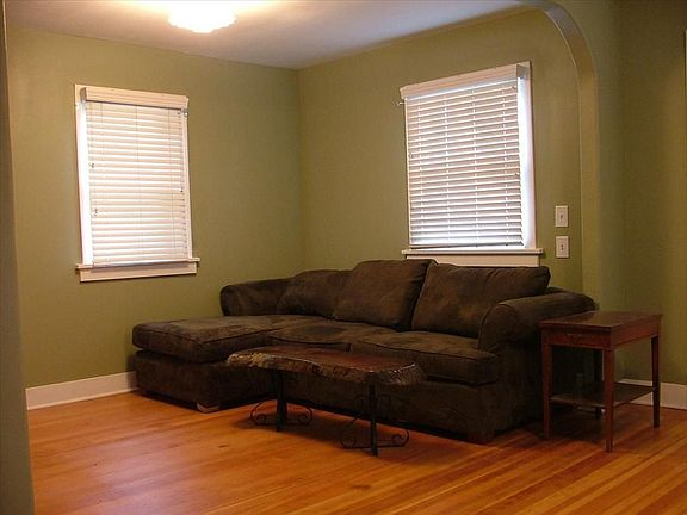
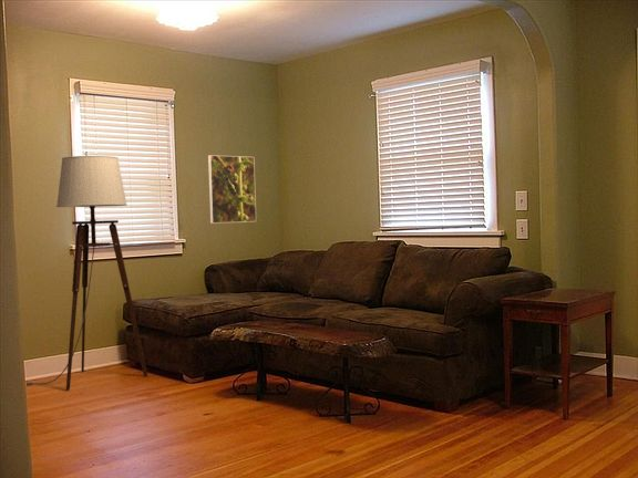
+ floor lamp (79, 270)
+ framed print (233, 189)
